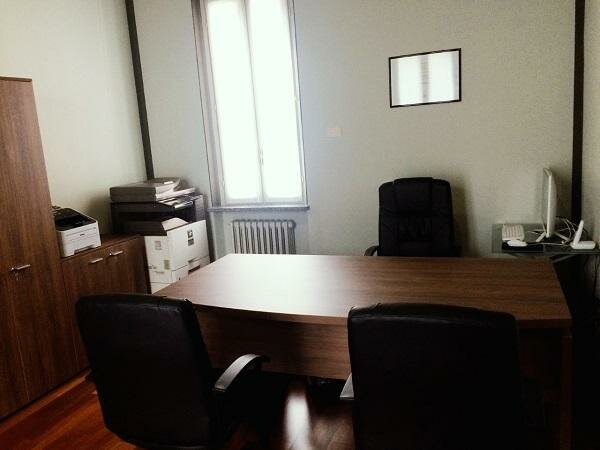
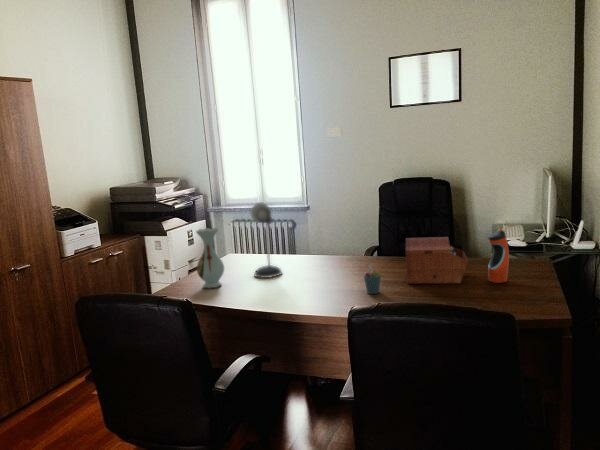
+ sewing box (435, 259)
+ water bottle (498, 254)
+ vase (209, 258)
+ desk lamp (266, 237)
+ pen holder (372, 279)
